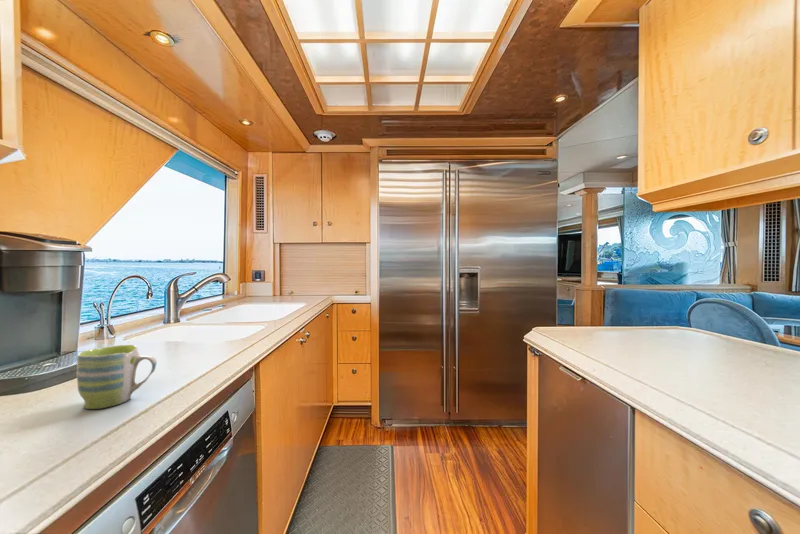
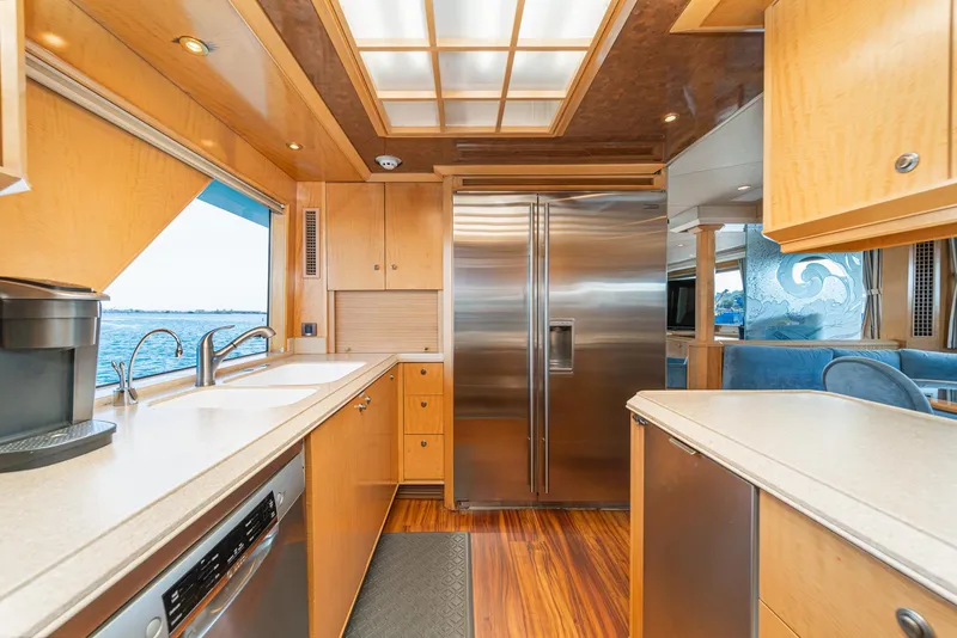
- mug (118, 374)
